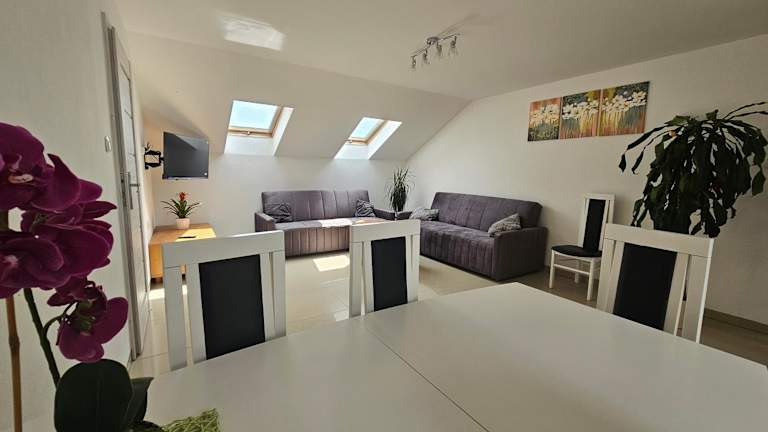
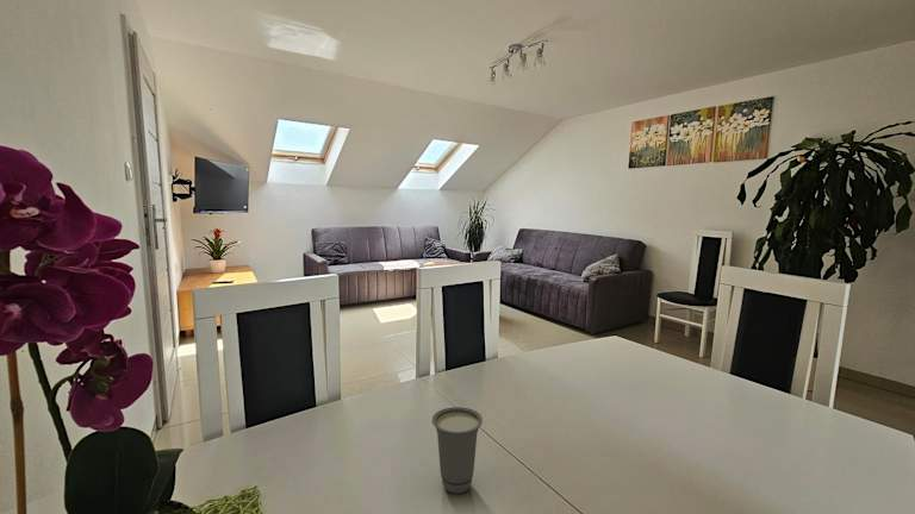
+ cup (456, 452)
